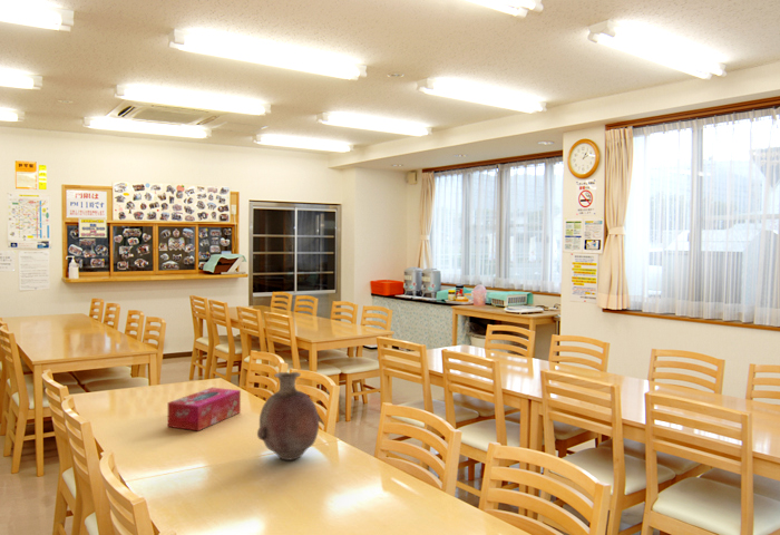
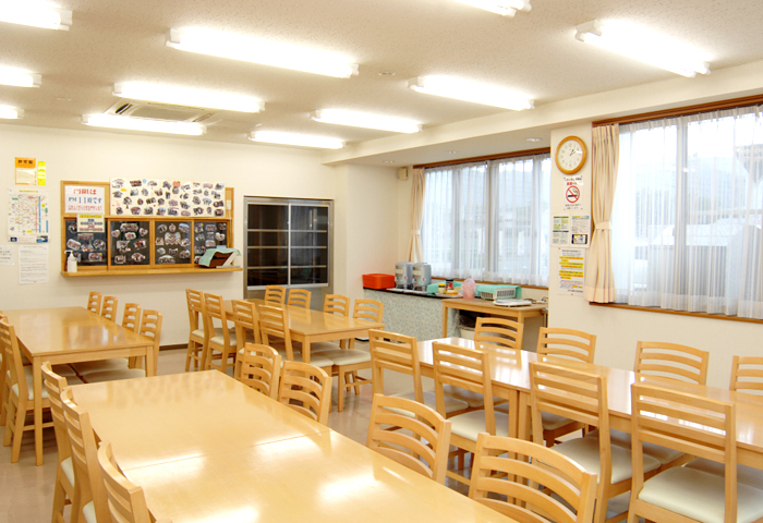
- tissue box (205, 407)
- vase (289, 416)
